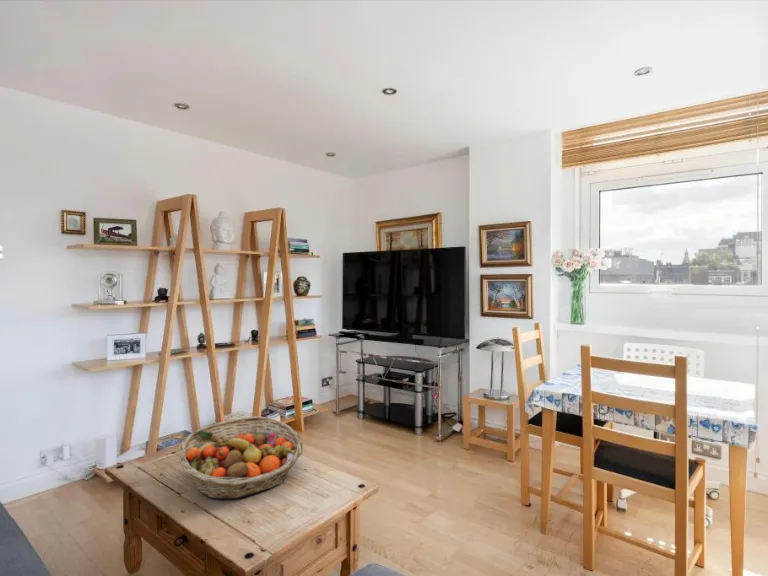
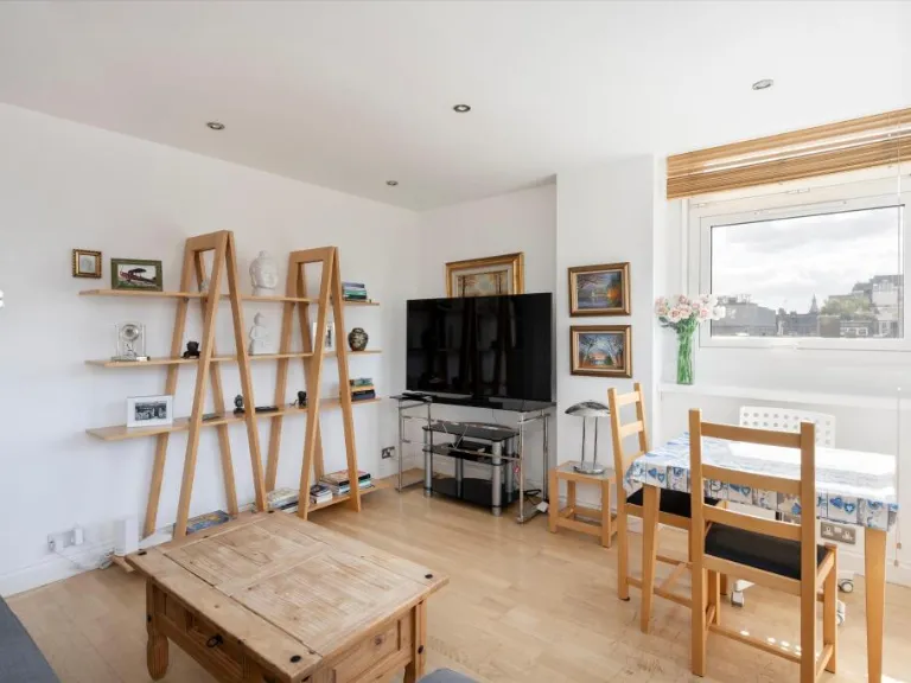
- fruit basket (243, 455)
